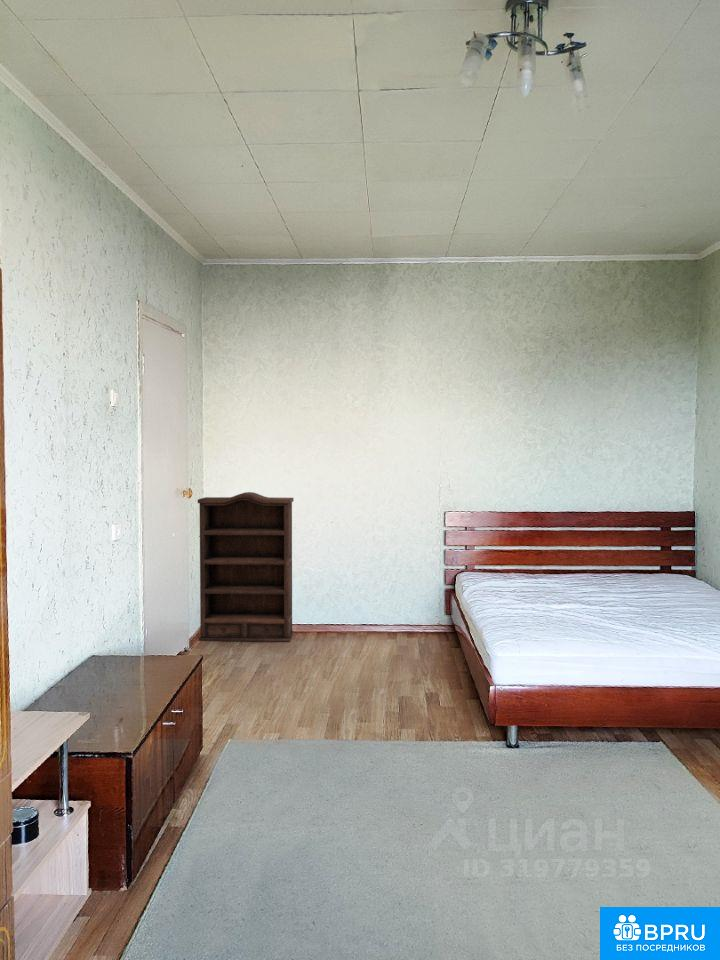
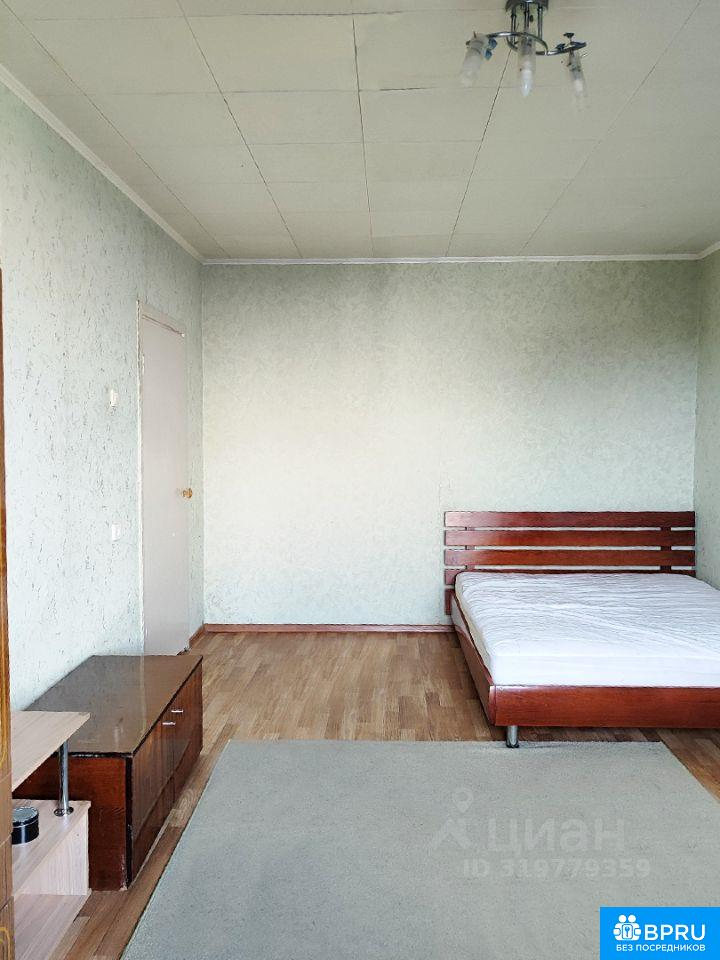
- bookshelf (246, 565)
